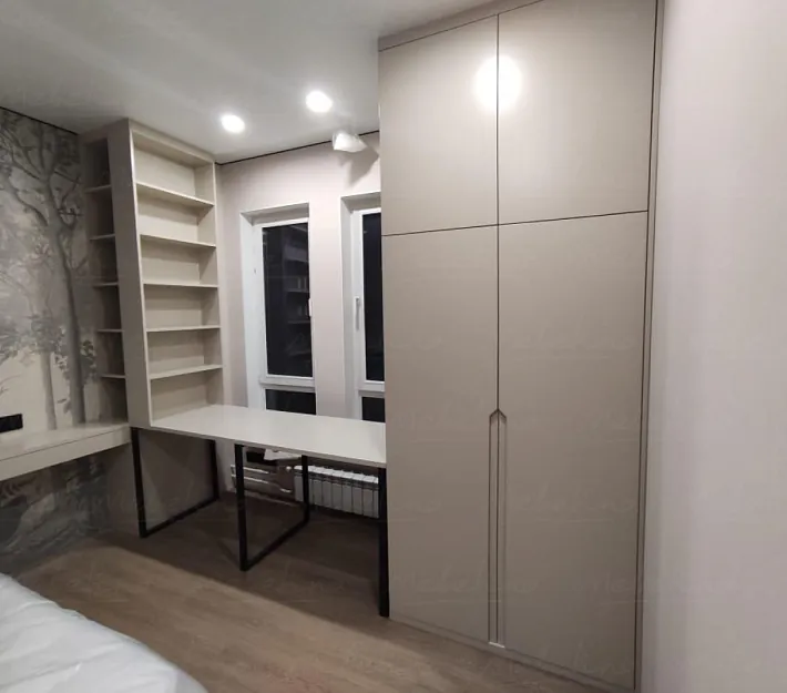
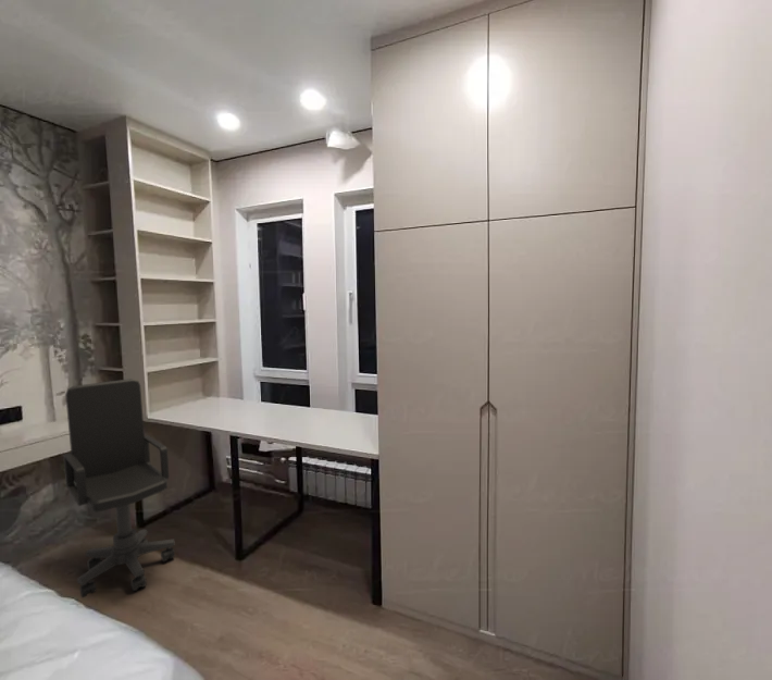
+ office chair (121, 480)
